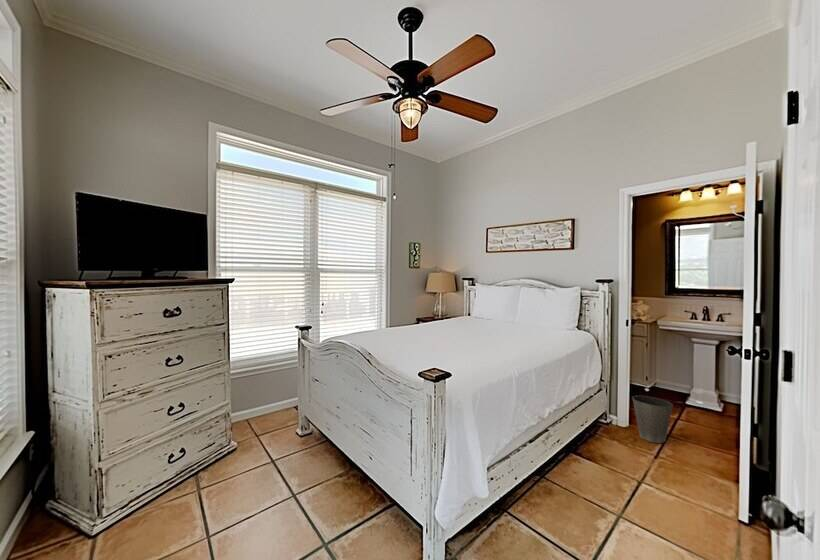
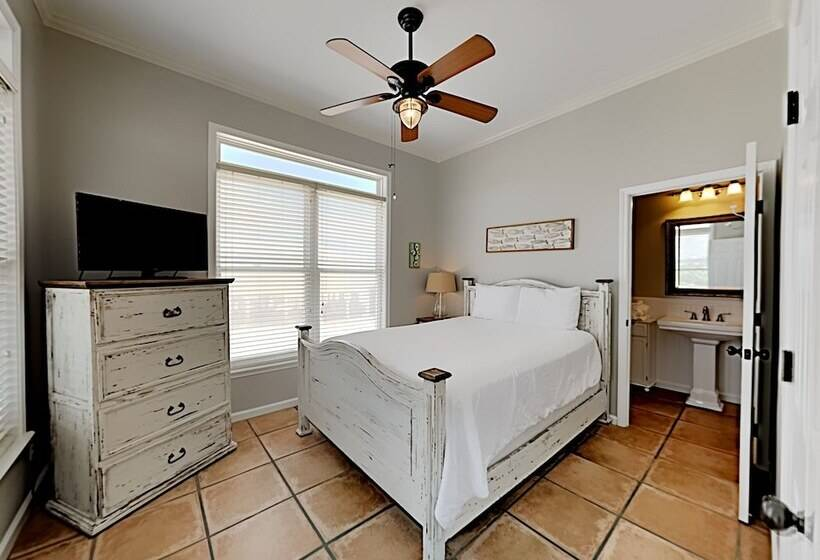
- waste basket (651, 419)
